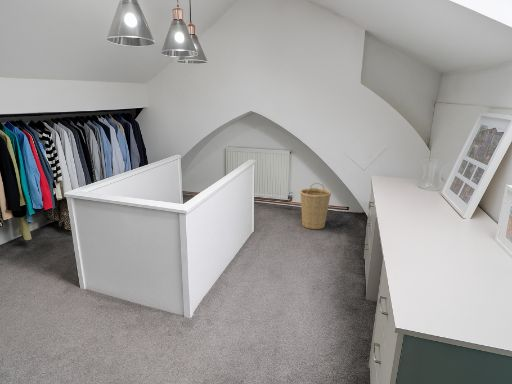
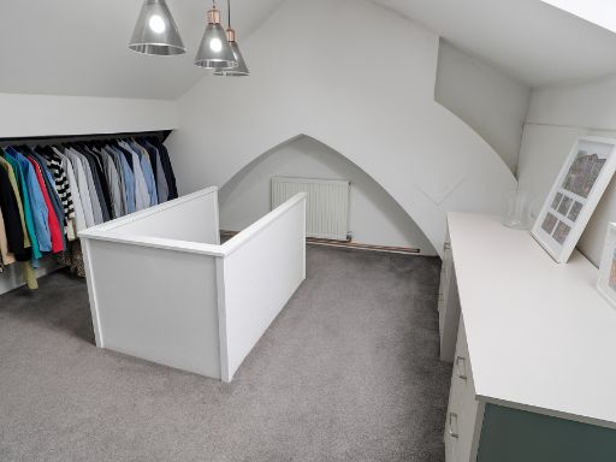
- basket (314, 205)
